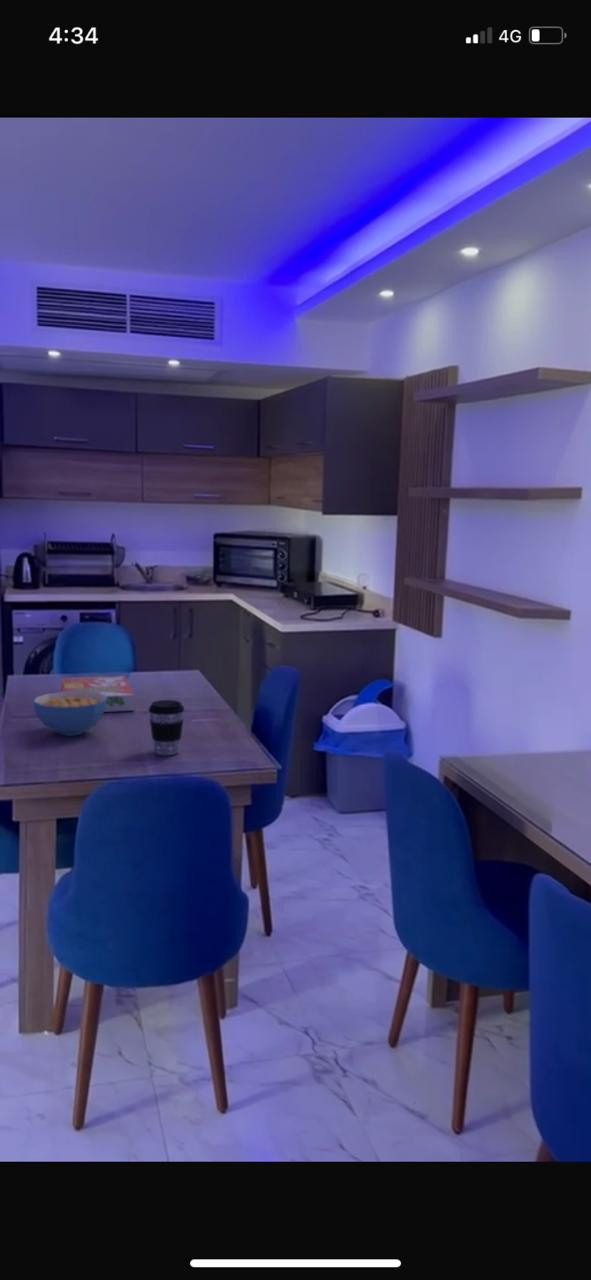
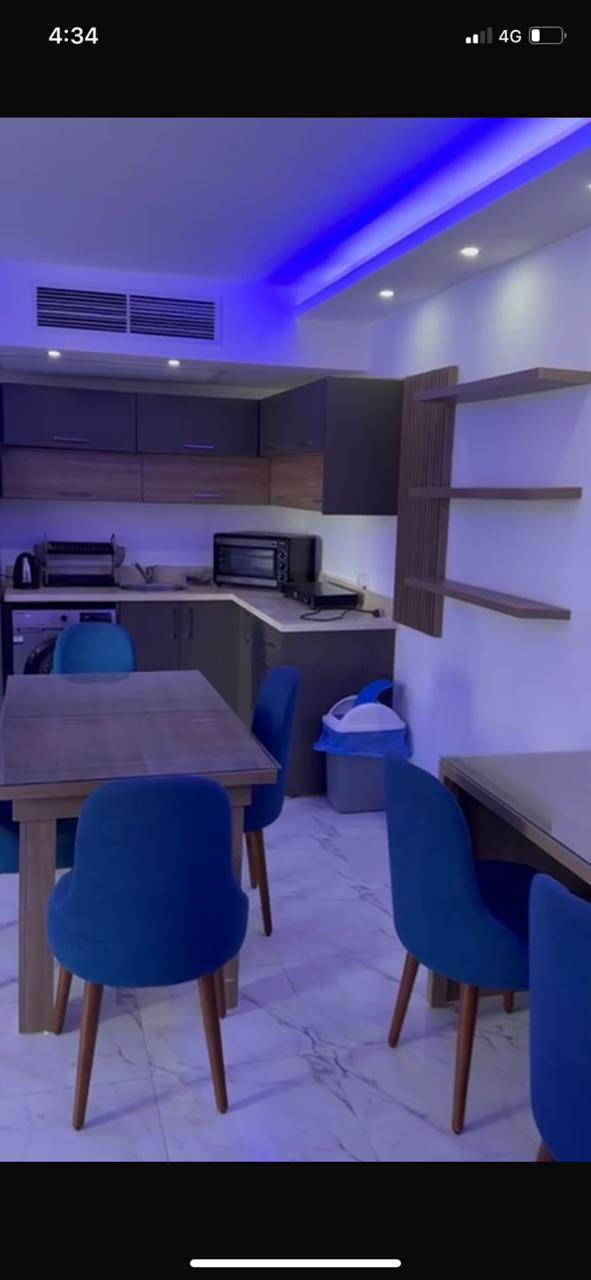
- coffee cup (166, 727)
- cereal box (96, 692)
- cereal bowl (71, 715)
